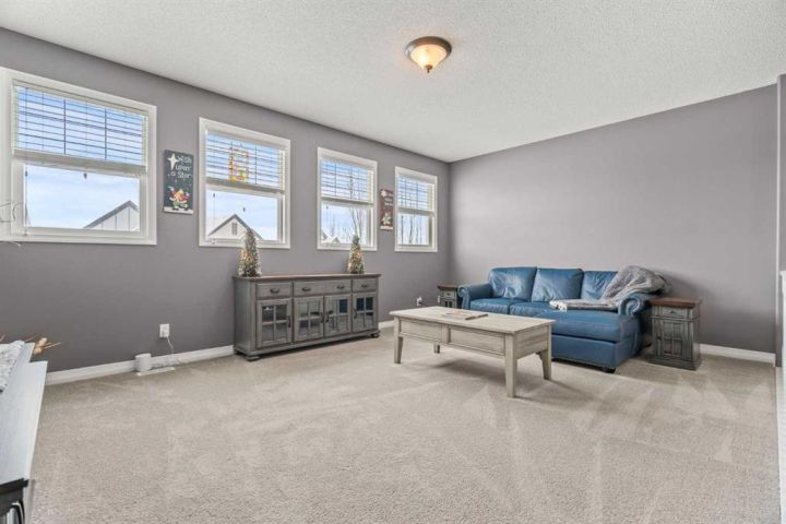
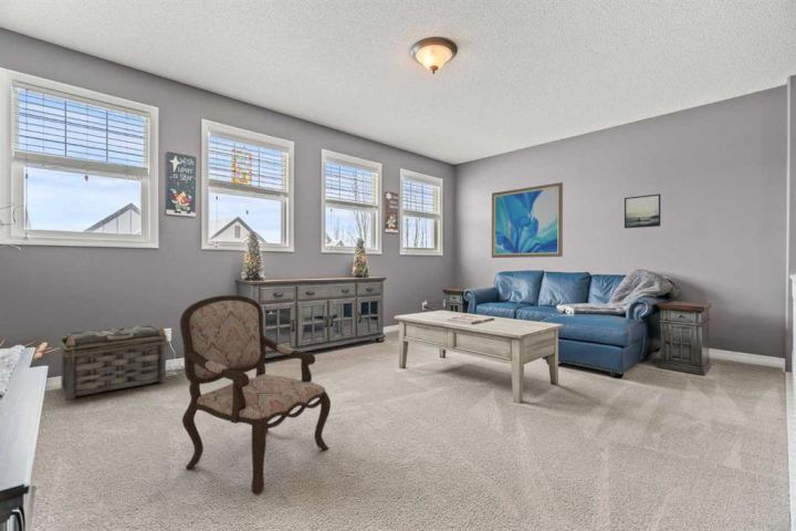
+ armchair (258, 376)
+ basket (116, 355)
+ wall art (524, 222)
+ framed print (641, 211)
